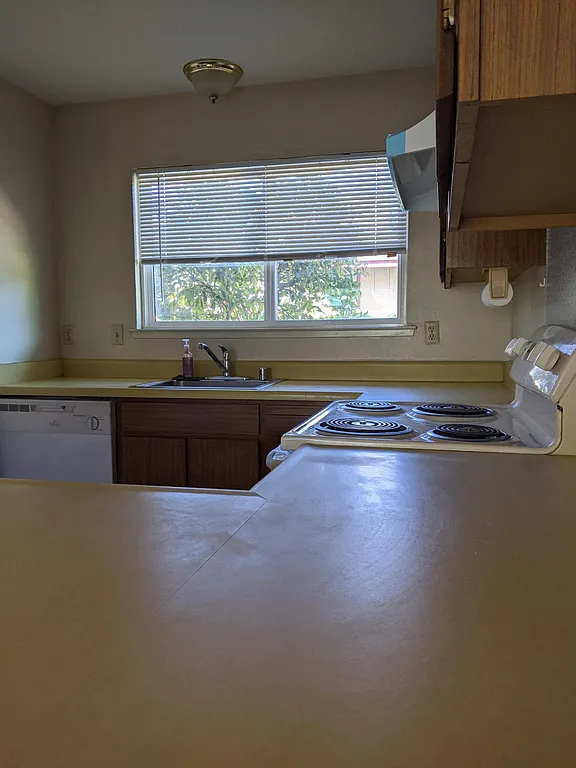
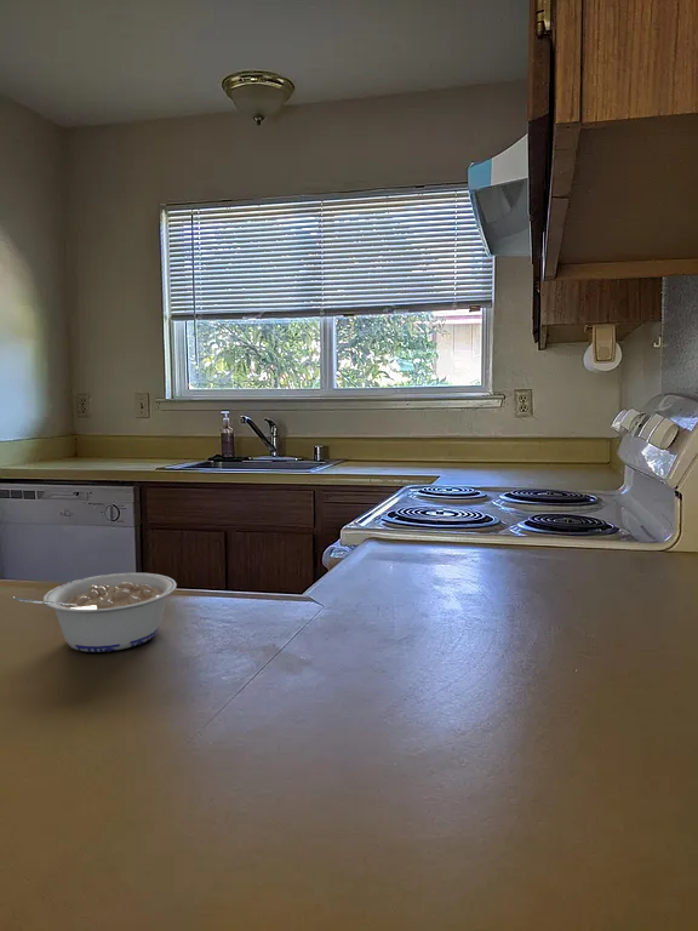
+ legume (109, 610)
